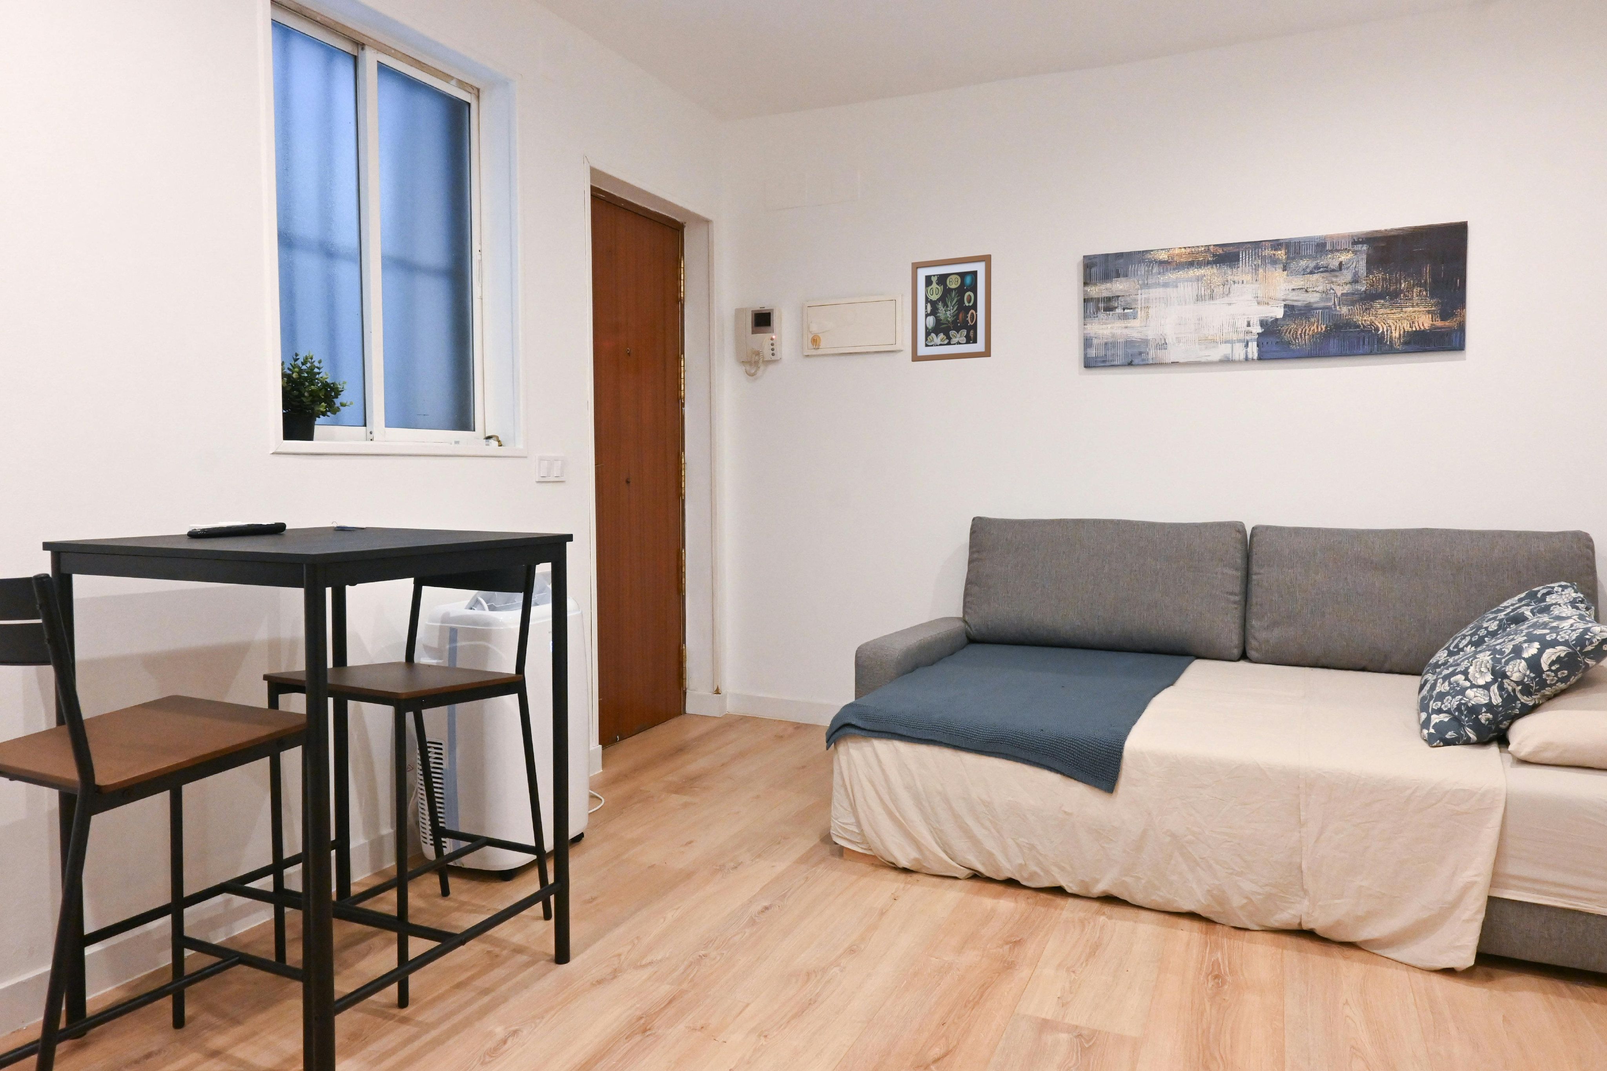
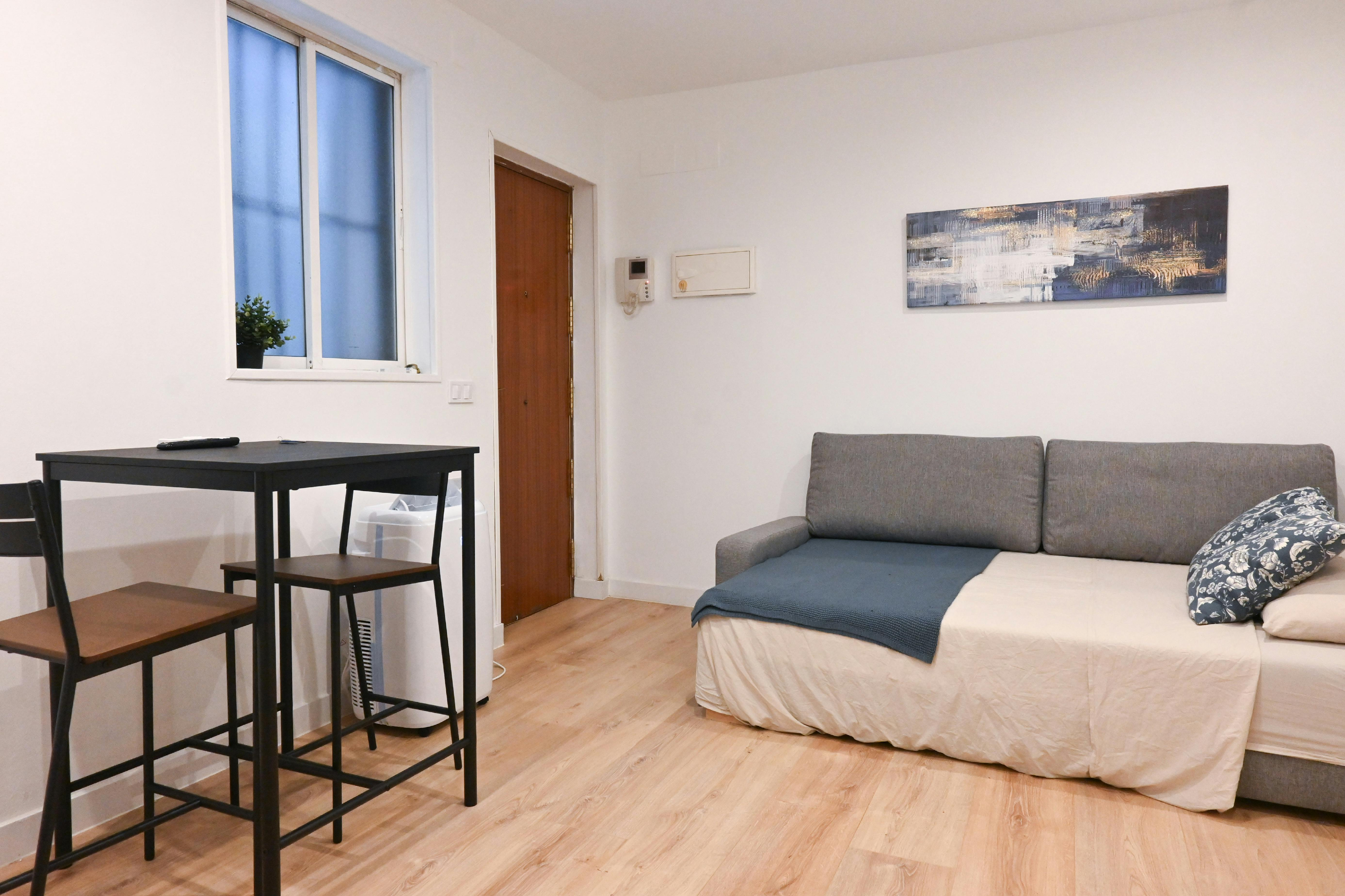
- wall art (951, 310)
